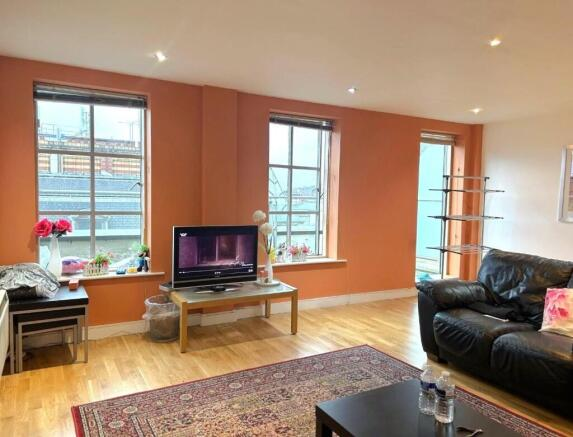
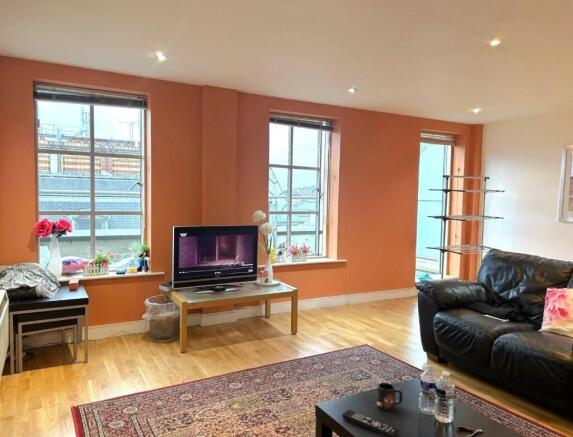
+ mug (389, 396)
+ remote control (369, 423)
